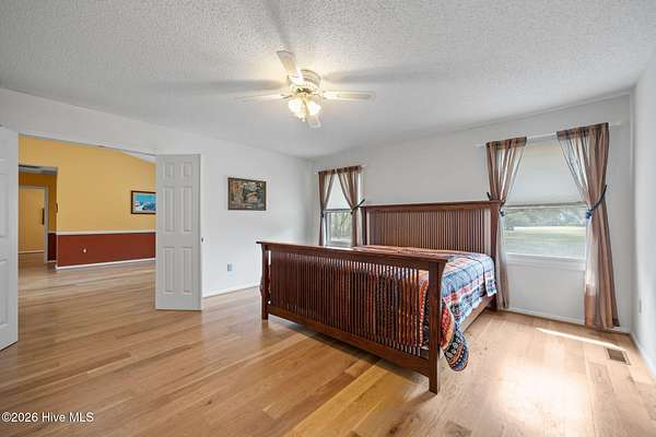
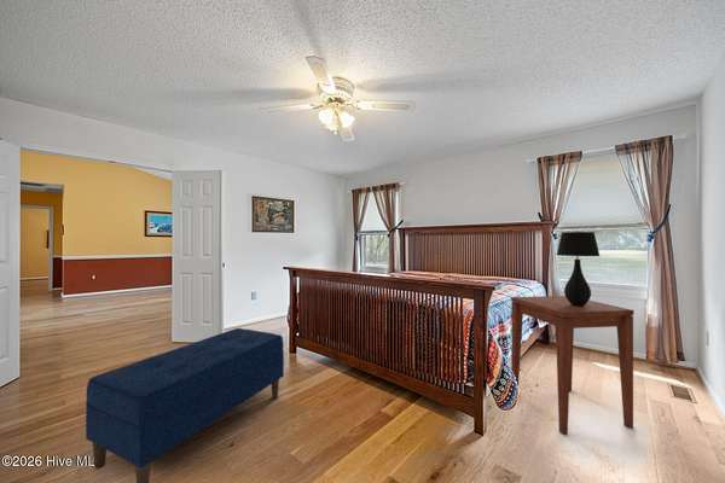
+ table lamp (576, 268)
+ side table (566, 355)
+ bench (203, 389)
